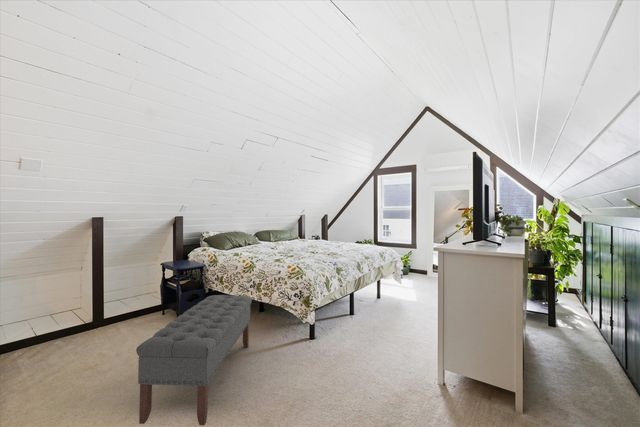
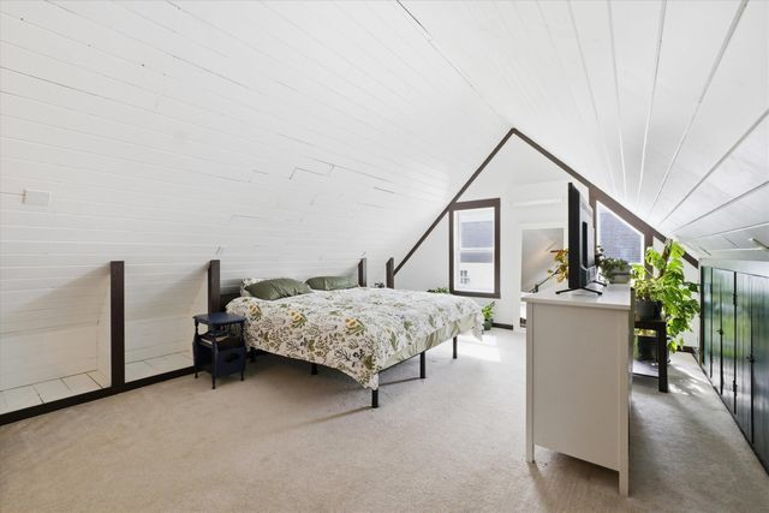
- bench (207, 344)
